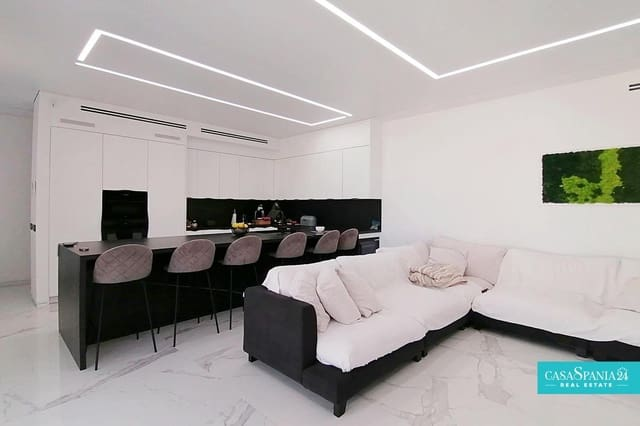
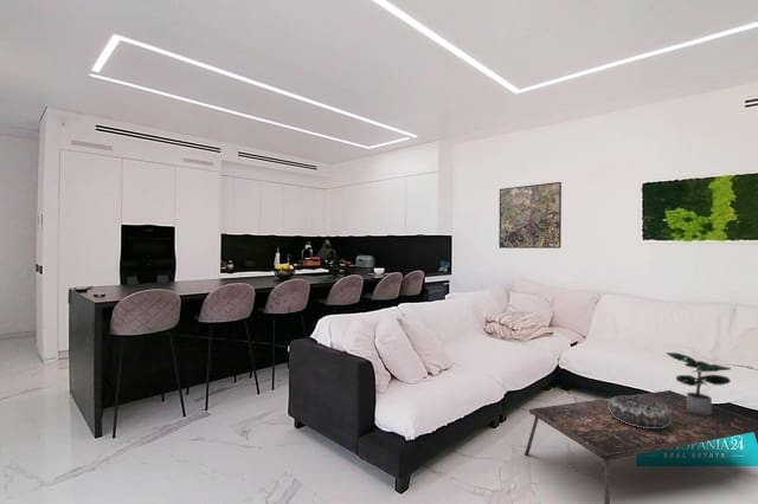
+ potted plant (698, 382)
+ decorative bowl (638, 411)
+ coffee table (642, 441)
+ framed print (528, 217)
